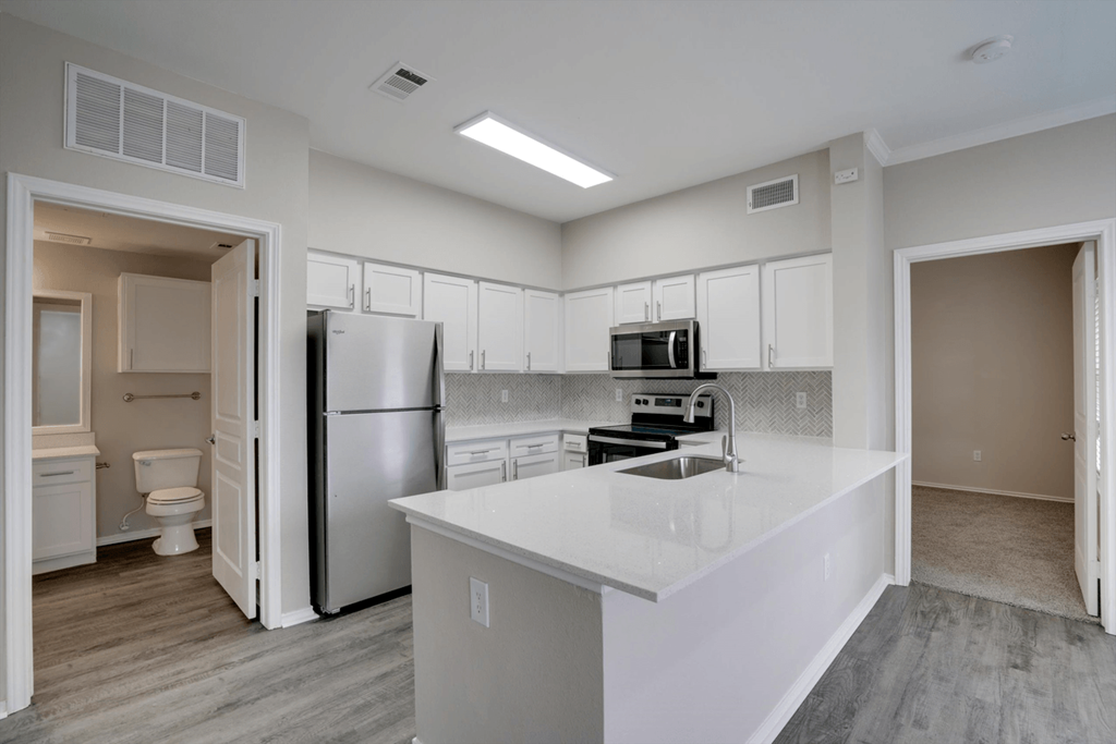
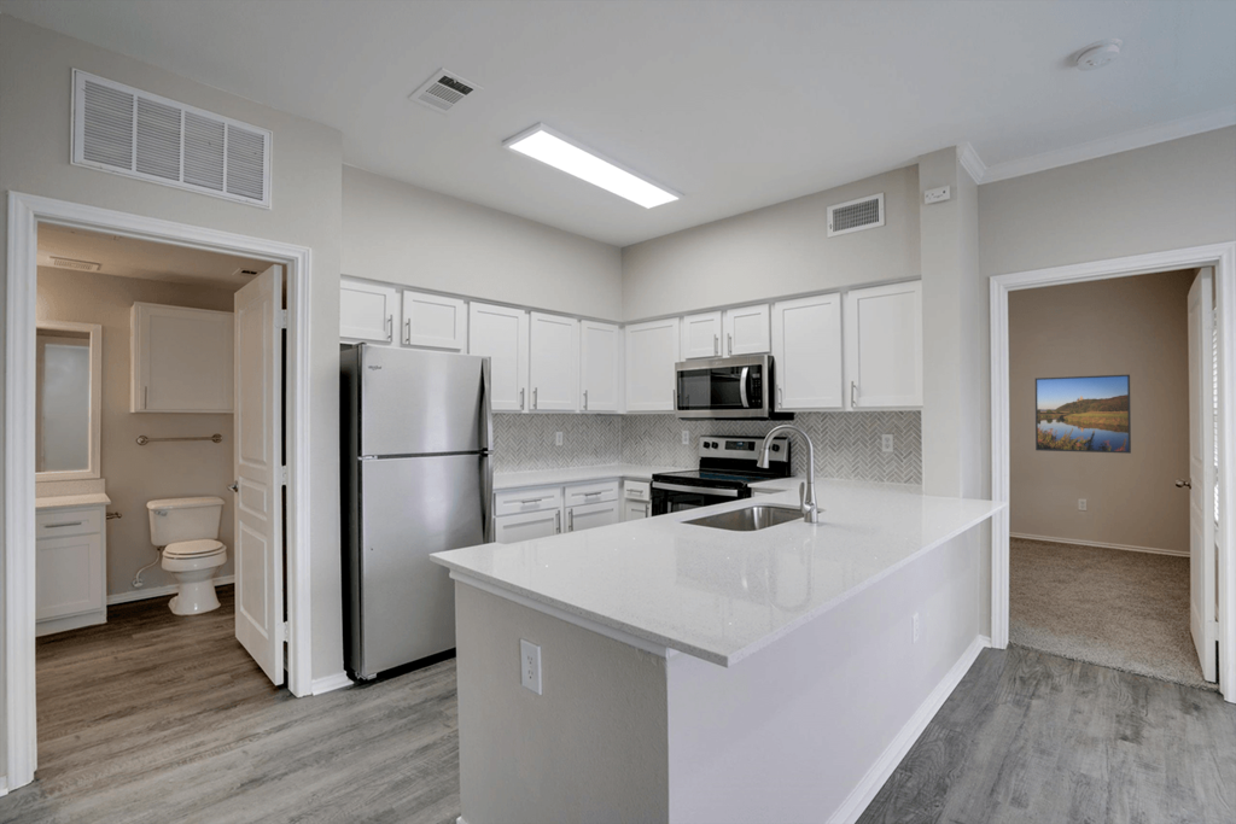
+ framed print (1080, 414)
